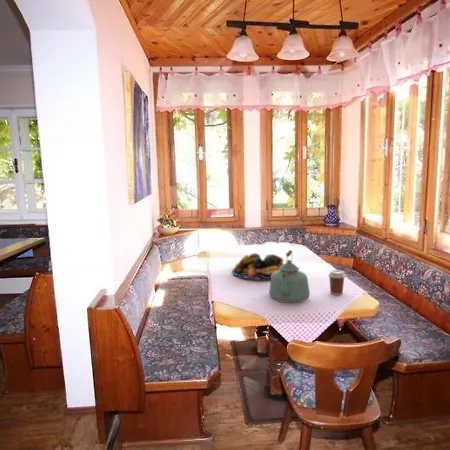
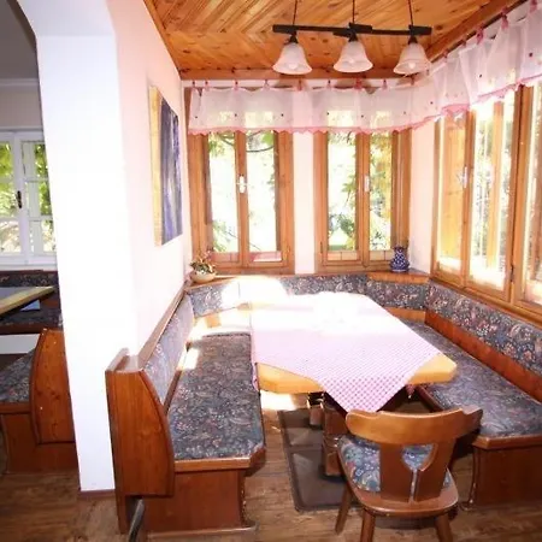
- fruit bowl (258, 262)
- coffee cup (336, 282)
- kettle (288, 275)
